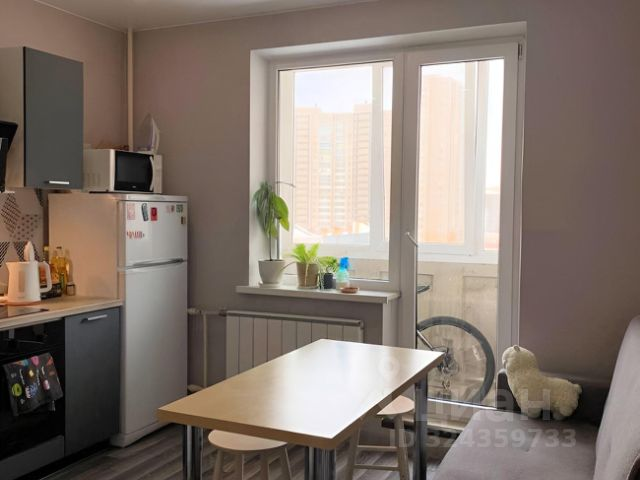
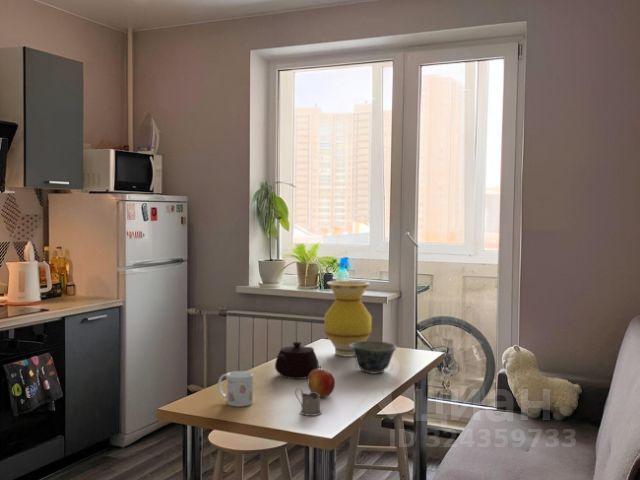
+ tea glass holder (308, 397)
+ mug (234, 387)
+ vase (347, 318)
+ bowl (372, 358)
+ teapot (295, 359)
+ apple (321, 381)
